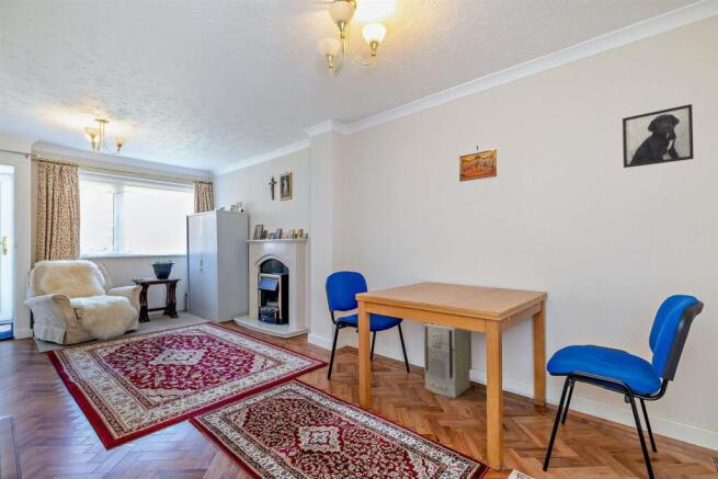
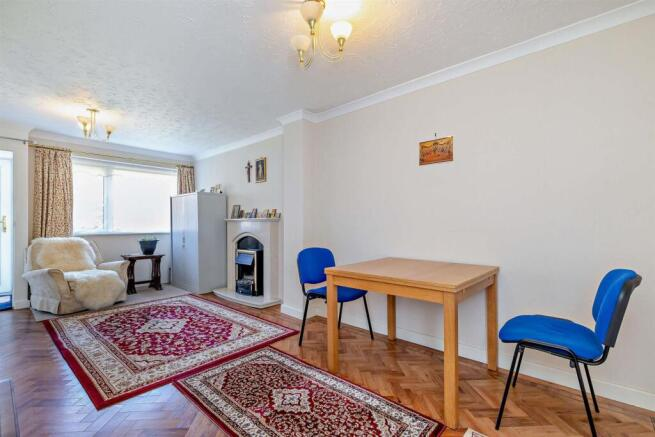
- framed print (656, 137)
- air purifier (448, 354)
